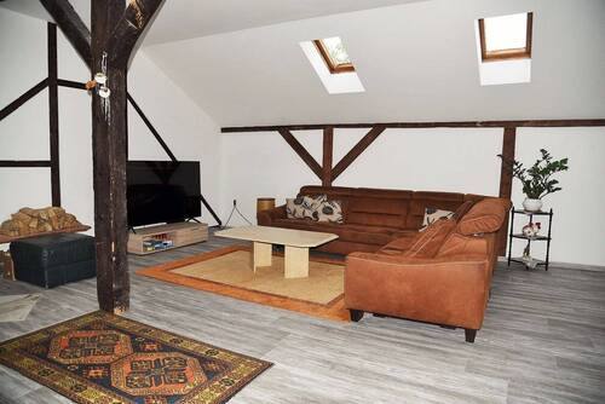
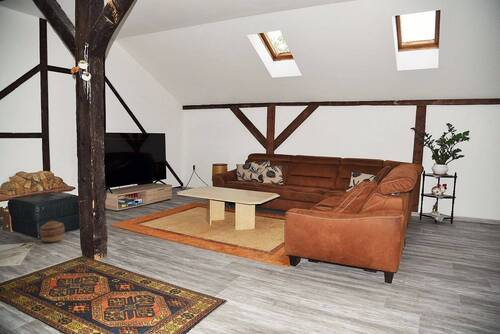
+ basket (52, 231)
